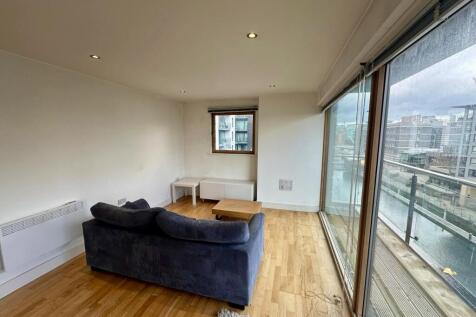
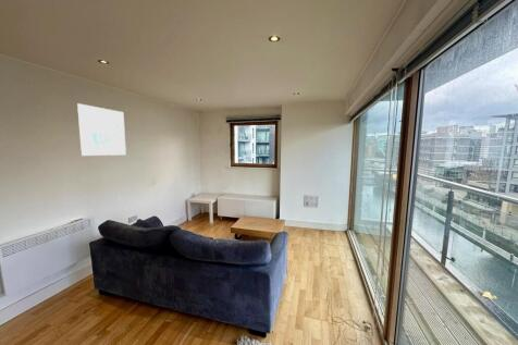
+ wall art (103, 132)
